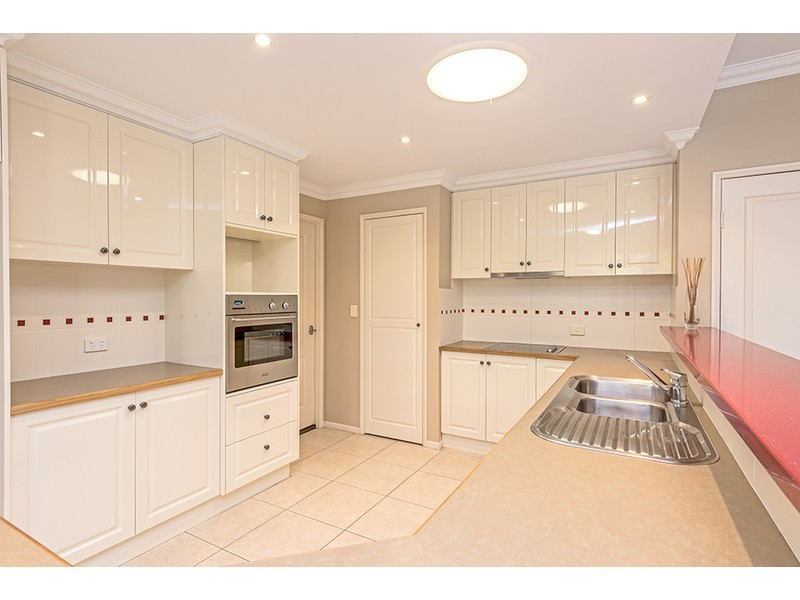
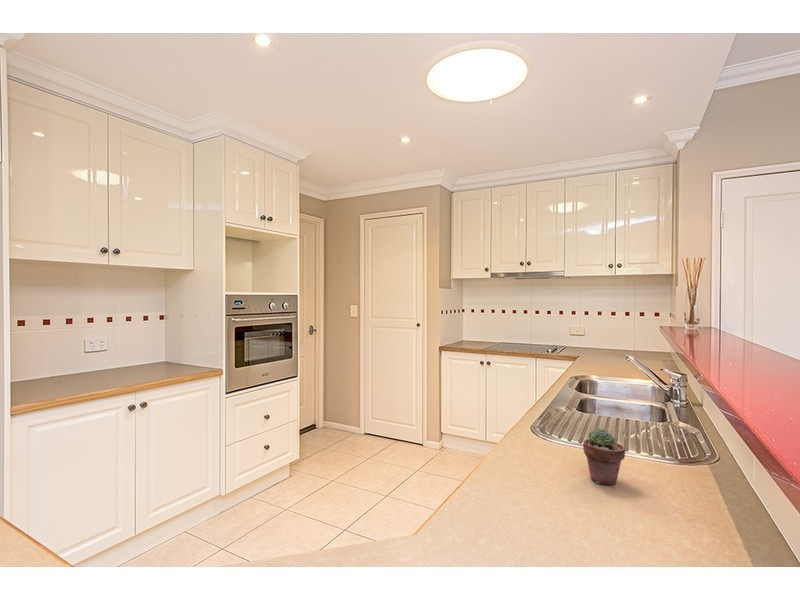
+ potted succulent (603, 454)
